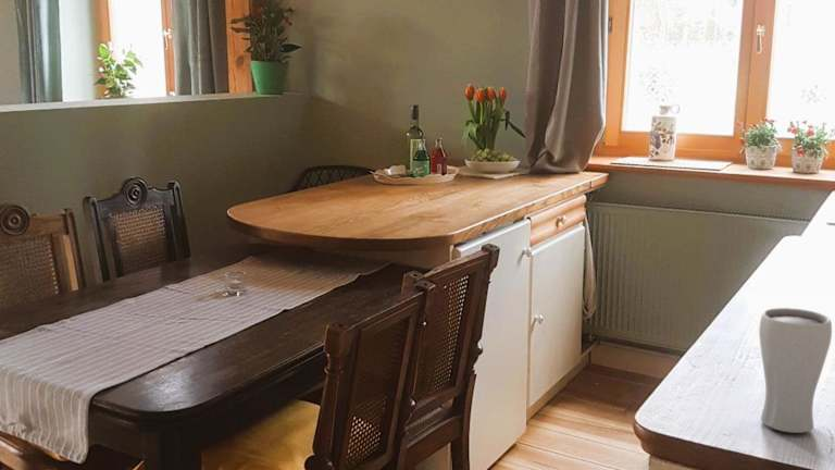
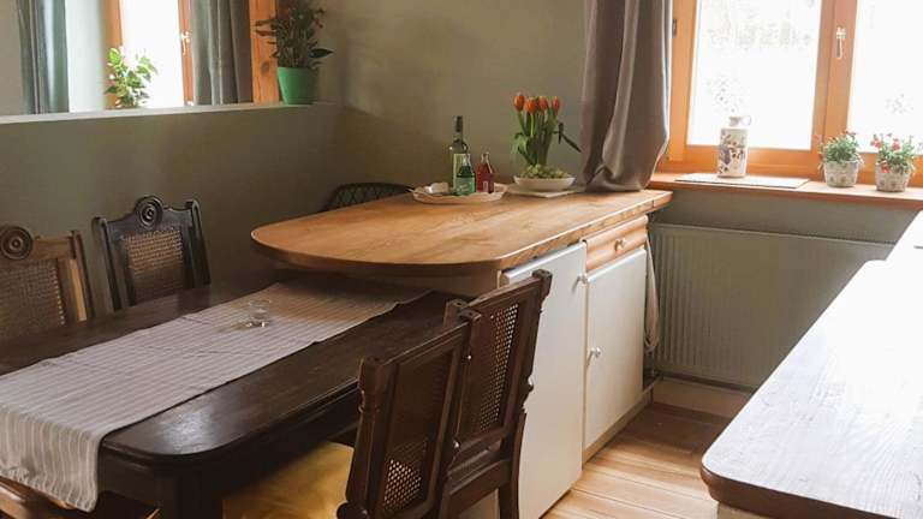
- drinking glass (790, 371)
